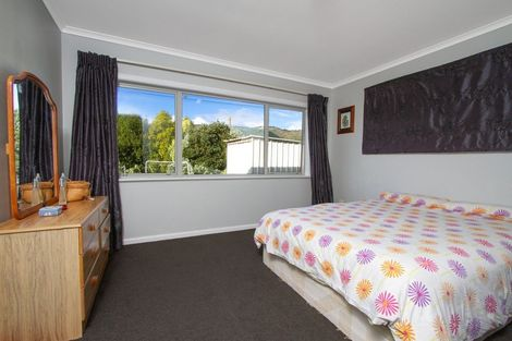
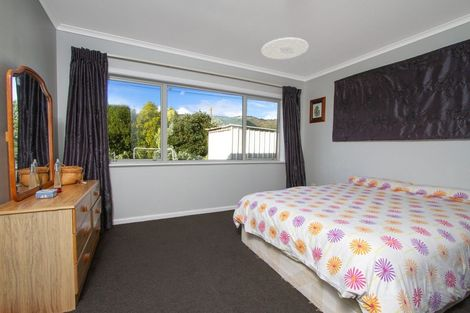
+ ceiling light (284, 47)
